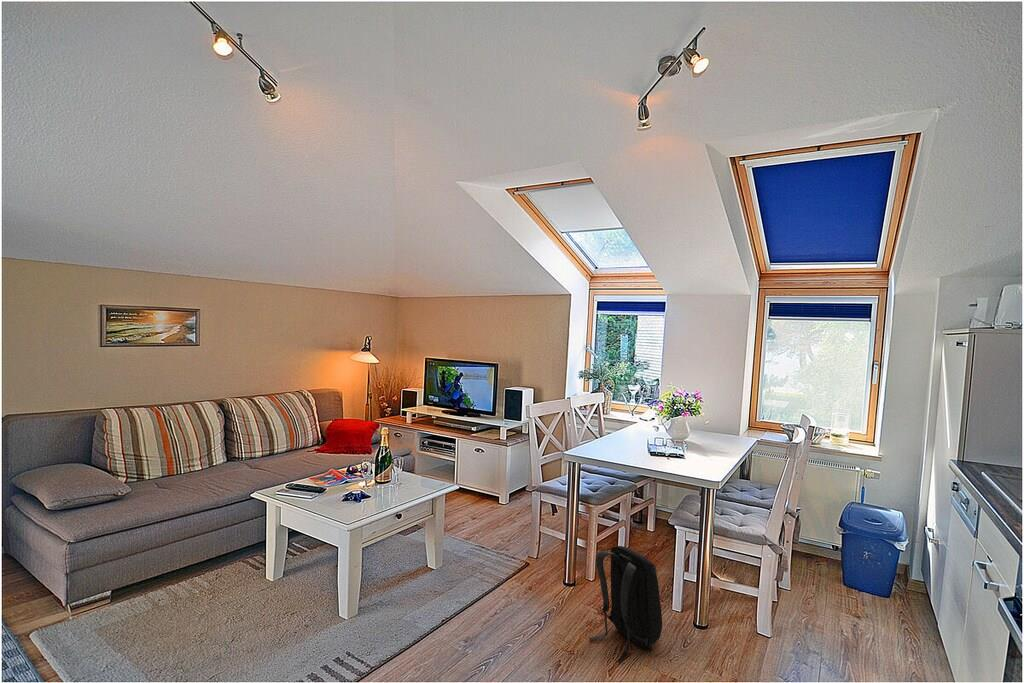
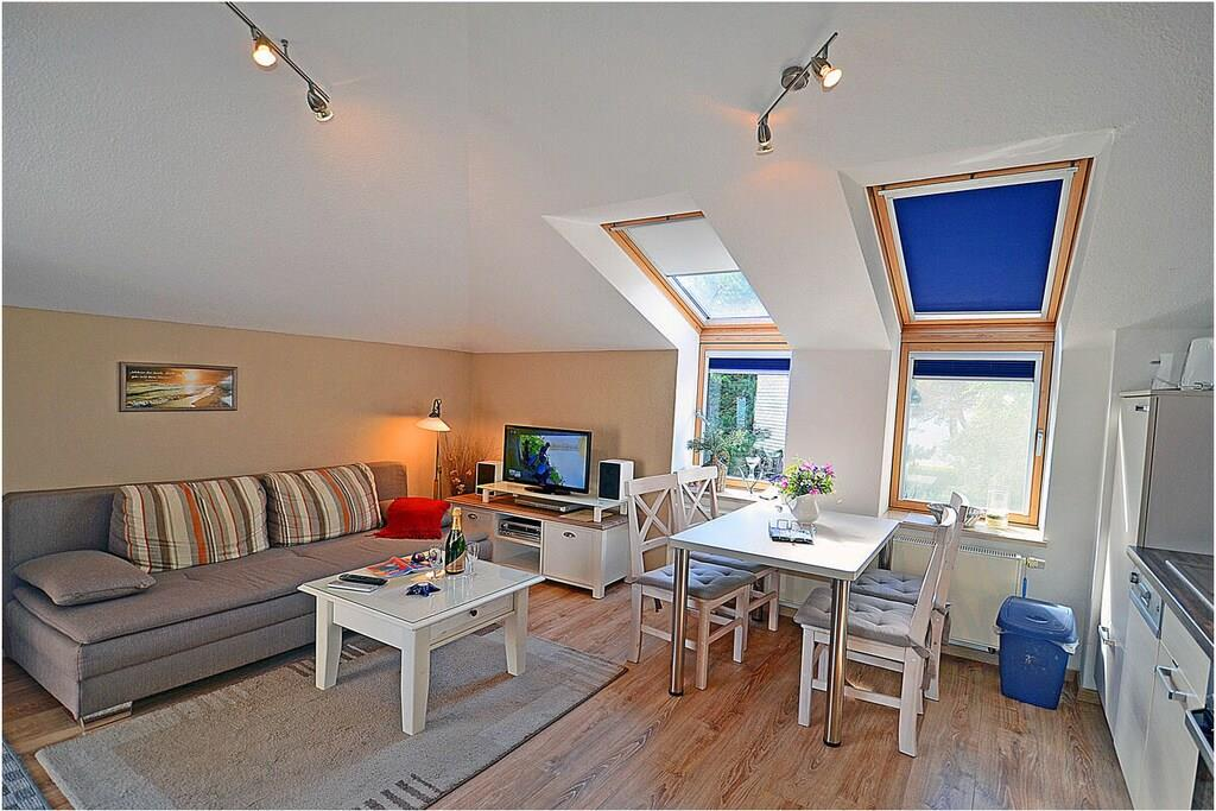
- backpack (628, 595)
